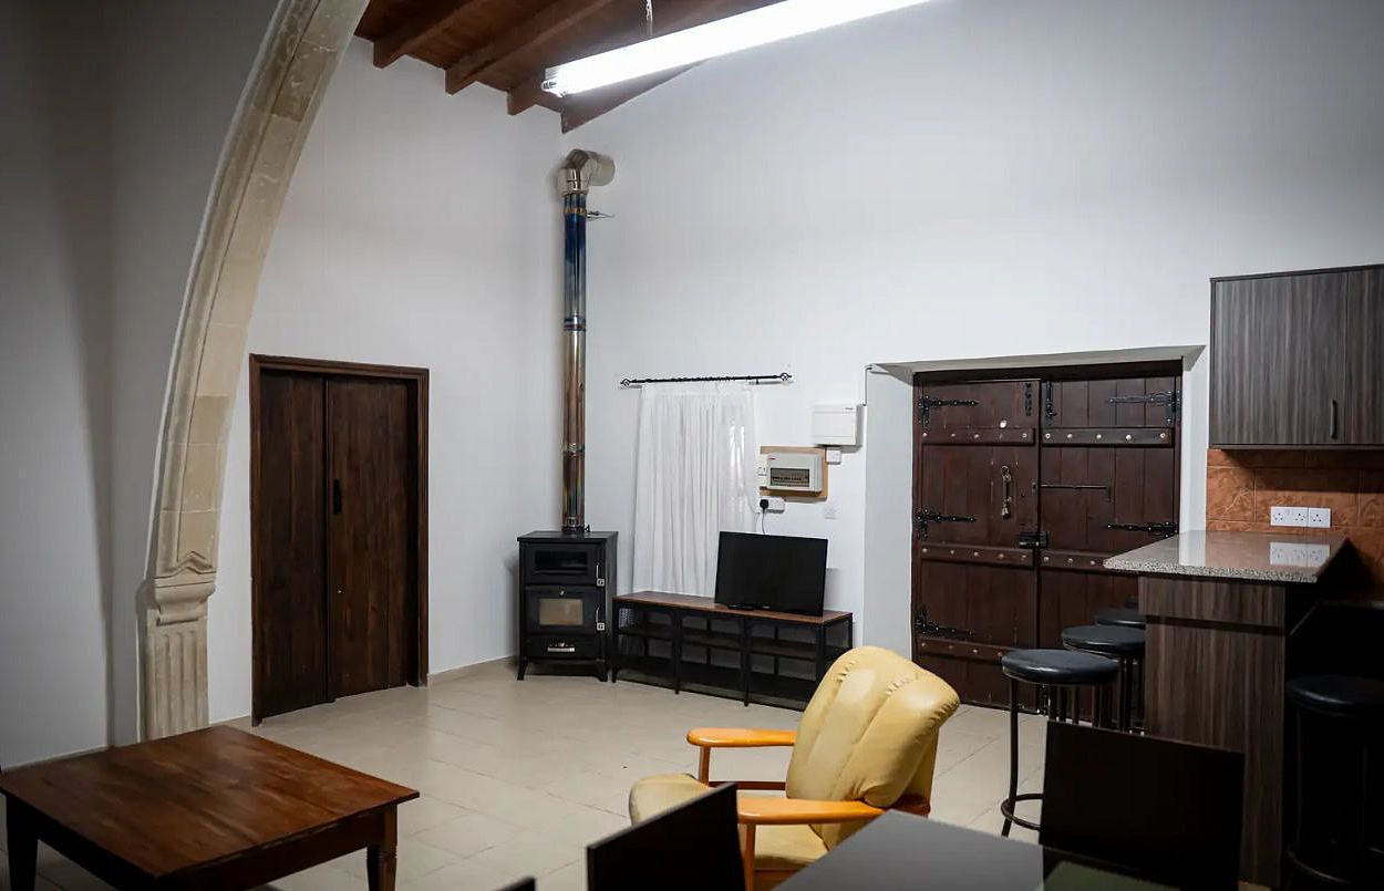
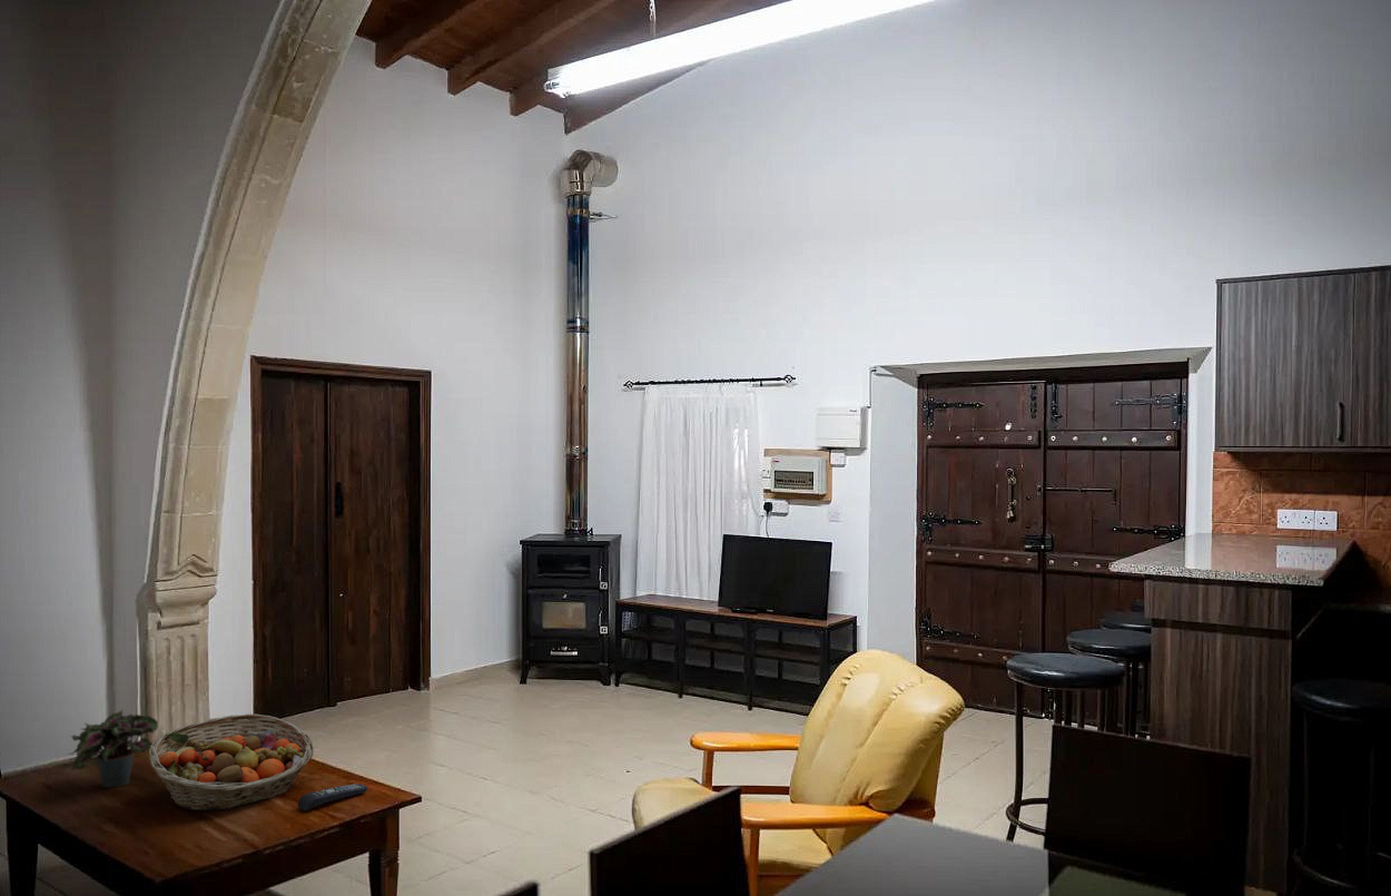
+ potted plant (114, 751)
+ remote control (333, 794)
+ fruit basket (233, 760)
